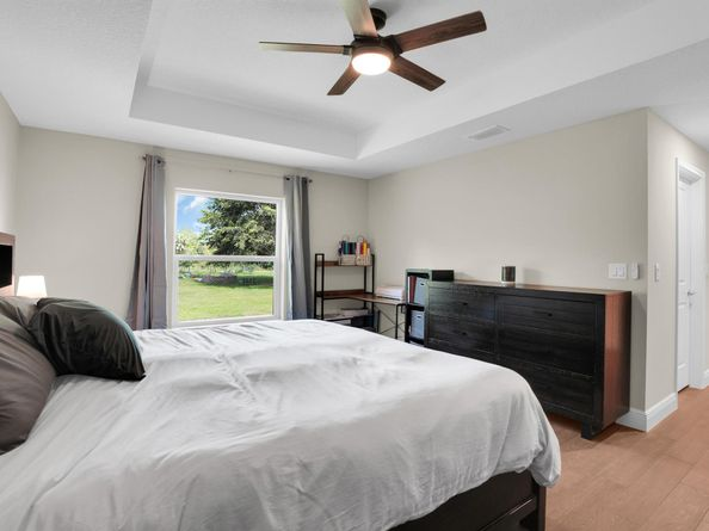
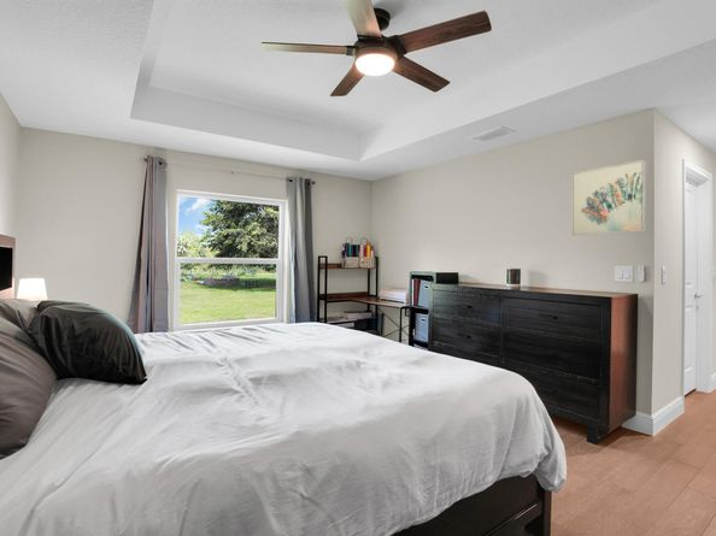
+ wall art (606, 200)
